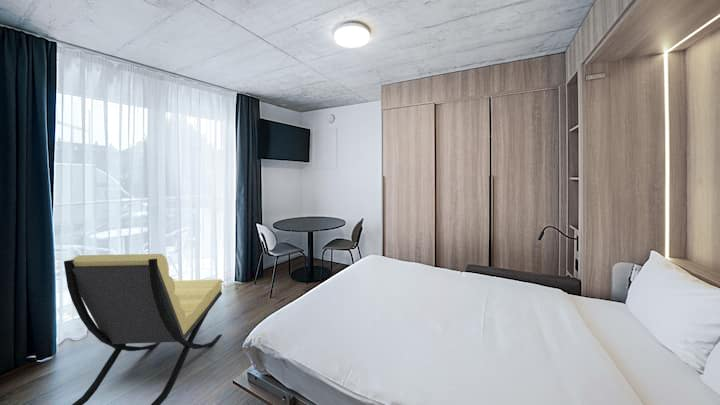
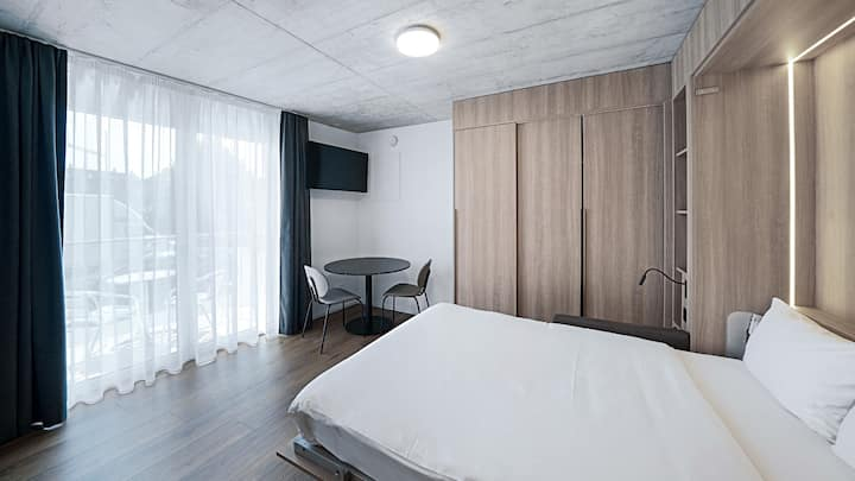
- lounge chair (159, 307)
